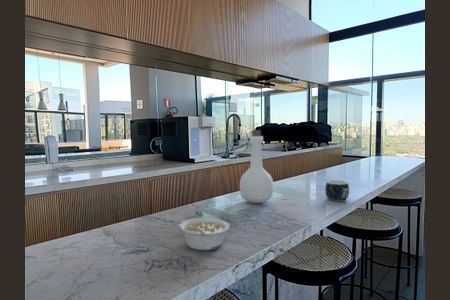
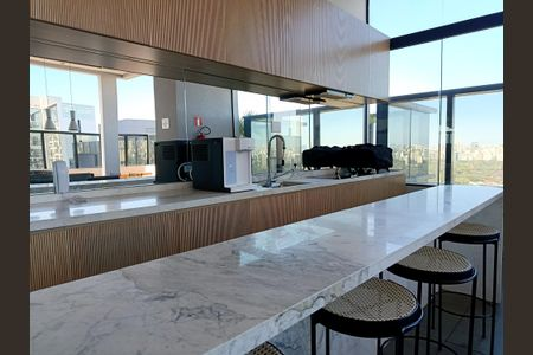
- legume (205, 233)
- mug (338, 189)
- bottle (256, 166)
